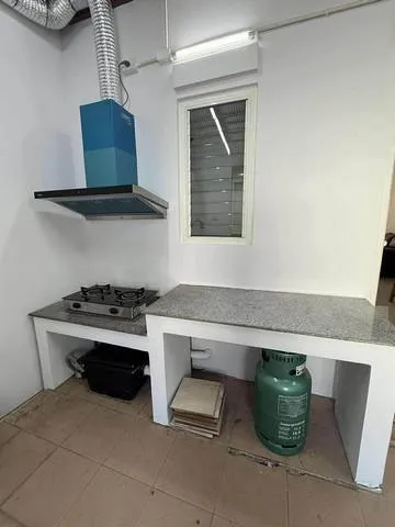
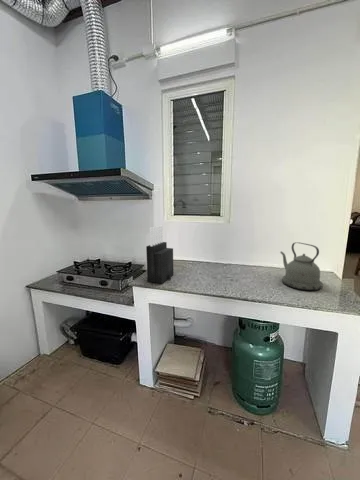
+ kettle (300, 263)
+ knife block (161, 253)
